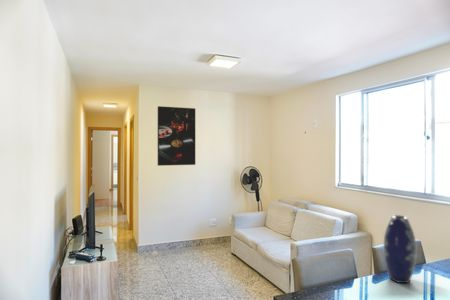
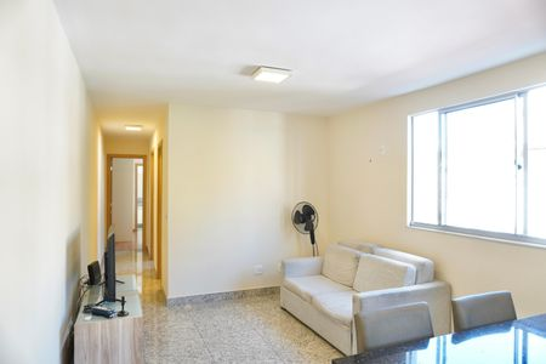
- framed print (176, 136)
- vase (399, 248)
